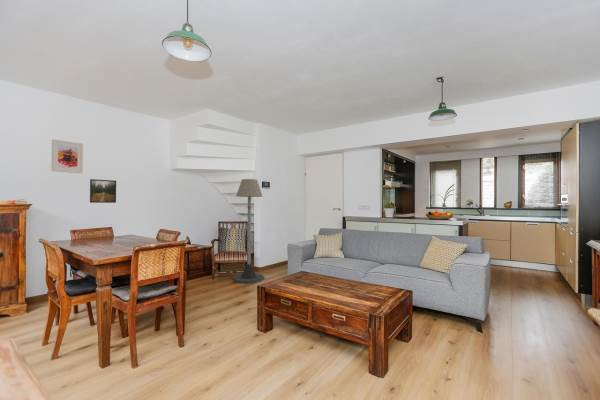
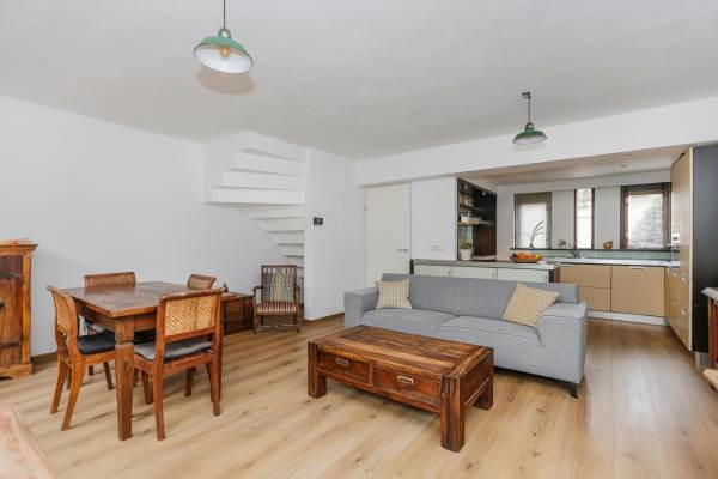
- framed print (103, 191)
- floor lamp (249, 229)
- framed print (67, 157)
